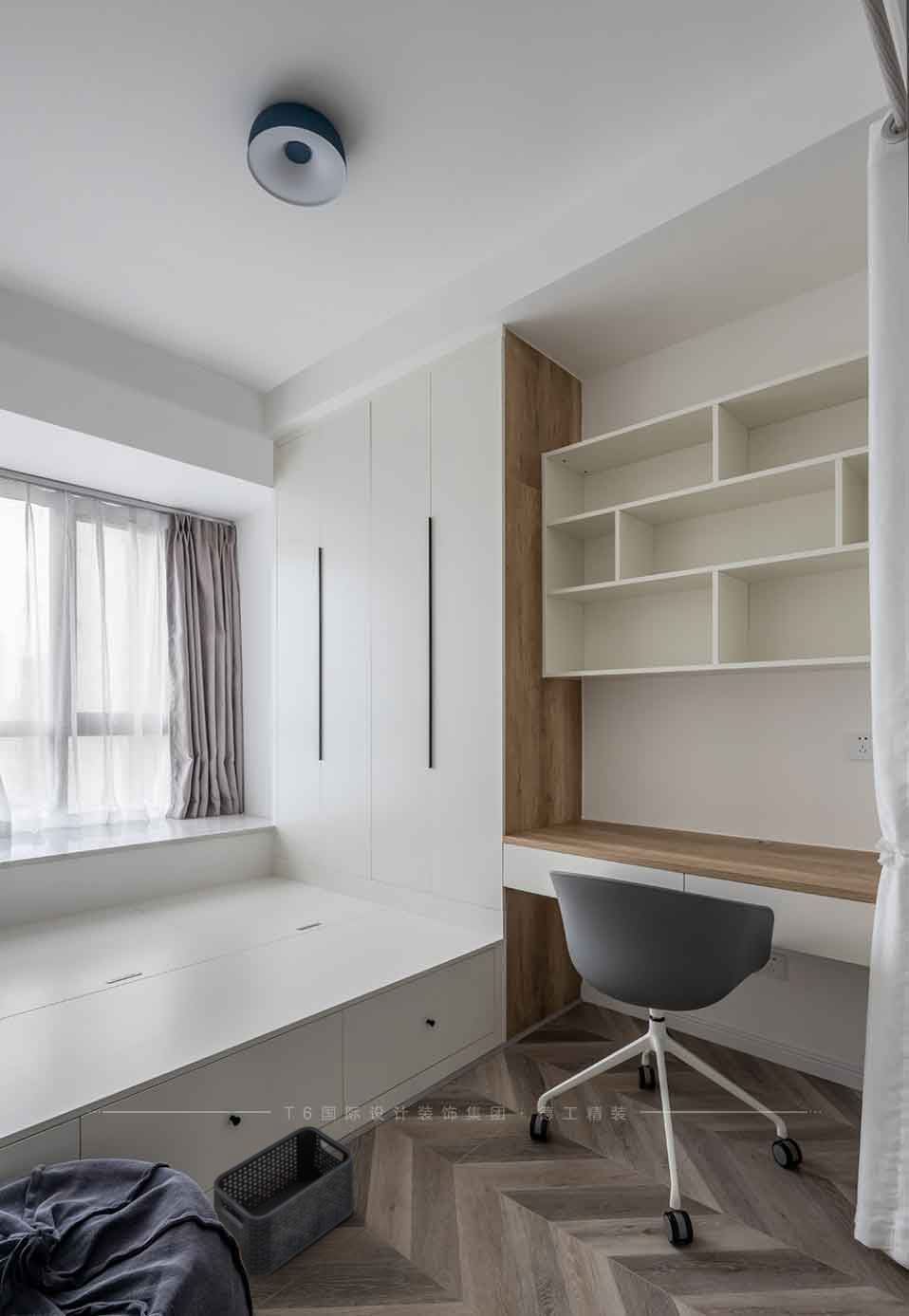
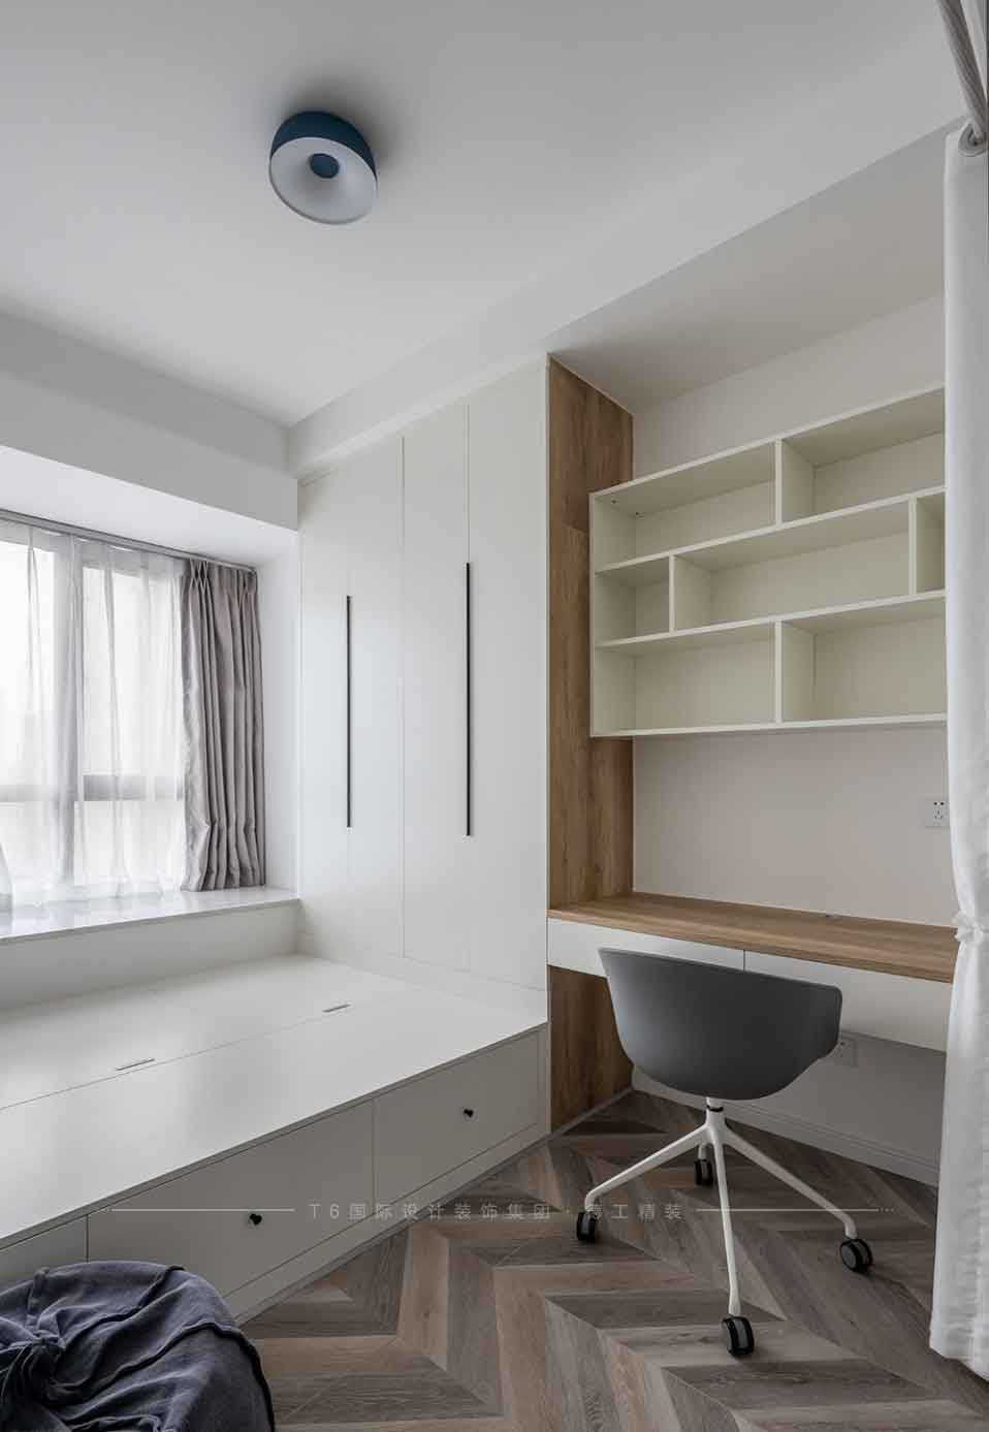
- storage bin (285, 1196)
